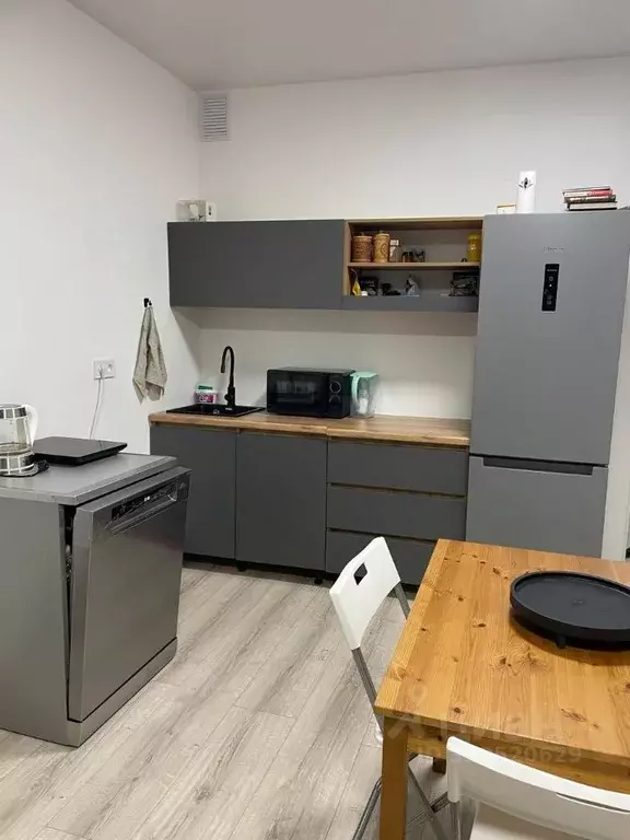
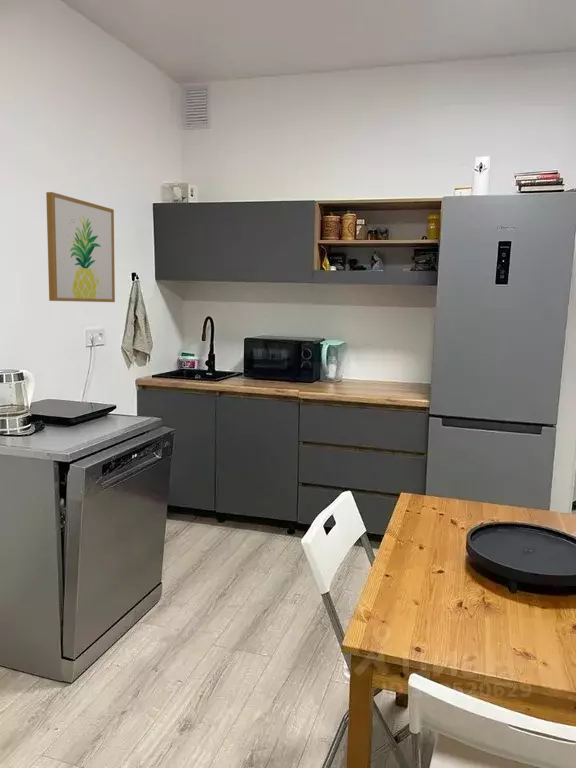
+ wall art (83, 252)
